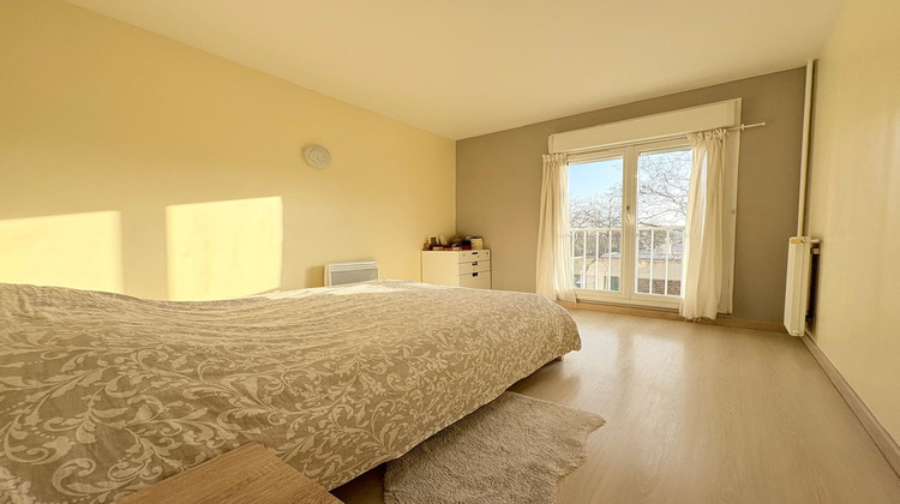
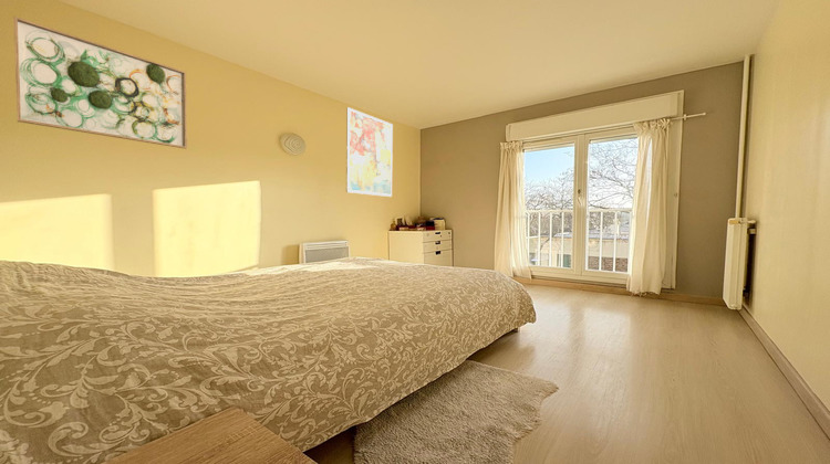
+ wall art (114, 93)
+ wall art (371, 156)
